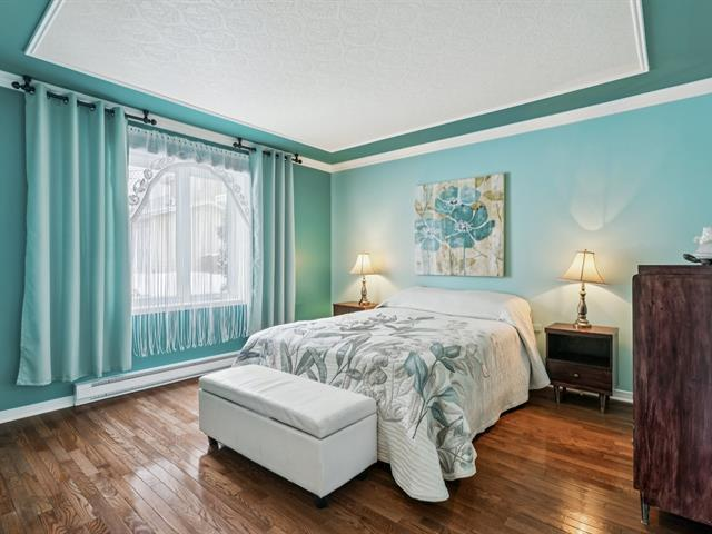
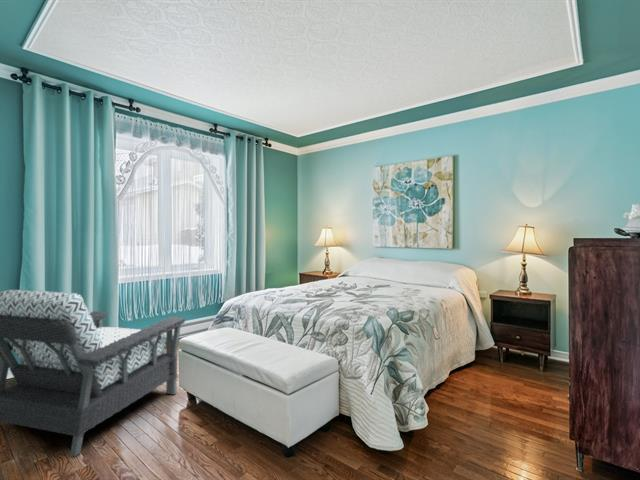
+ armchair (89, 348)
